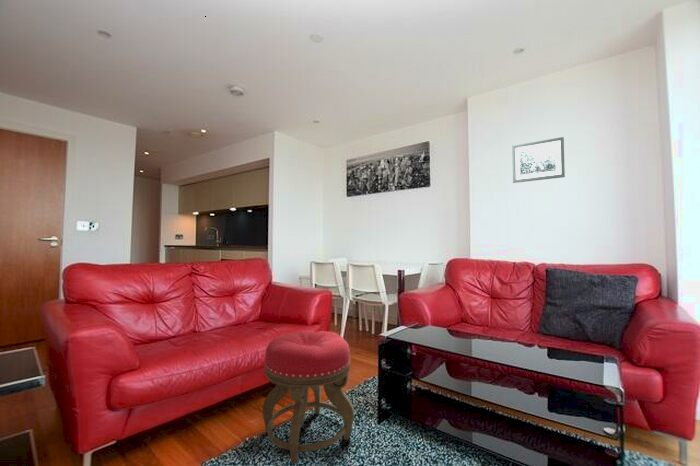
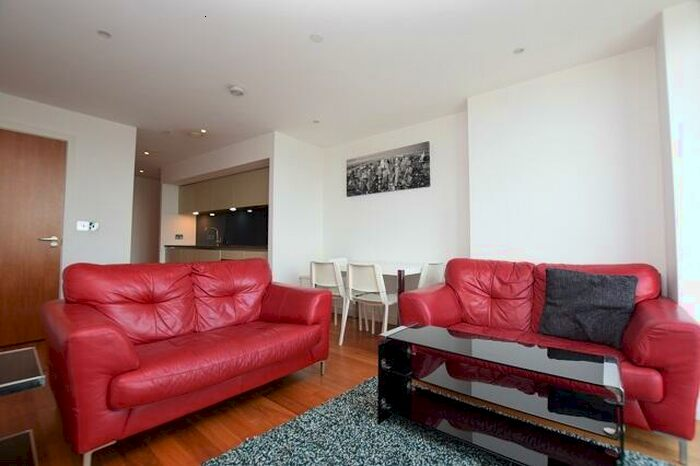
- wall art (537, 160)
- stool (308, 386)
